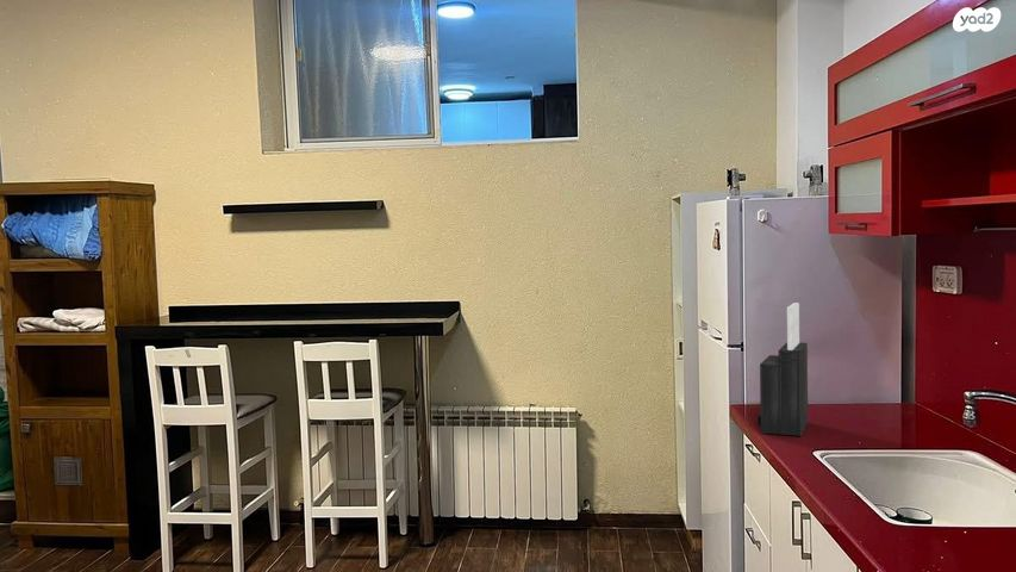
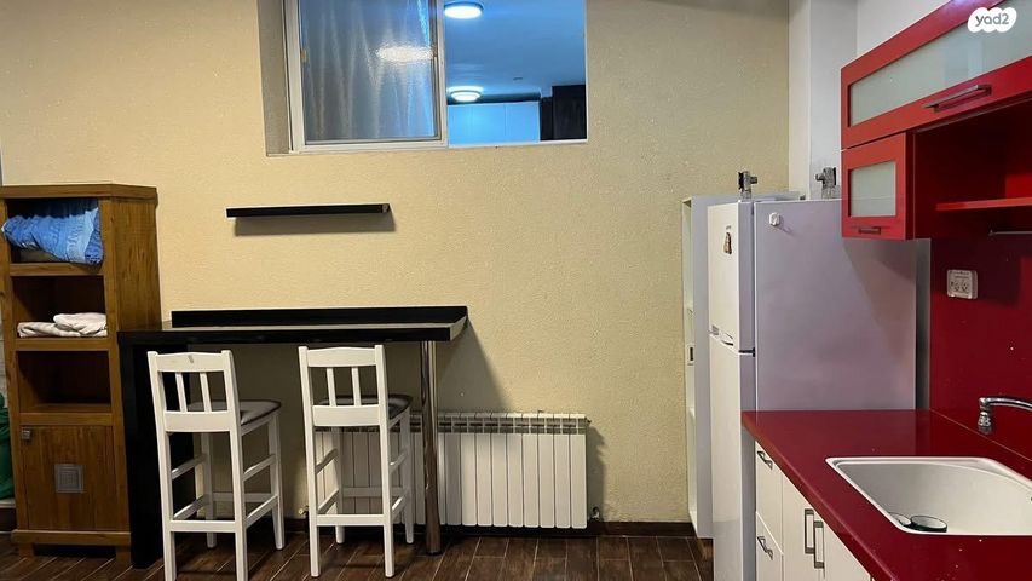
- knife block (779, 366)
